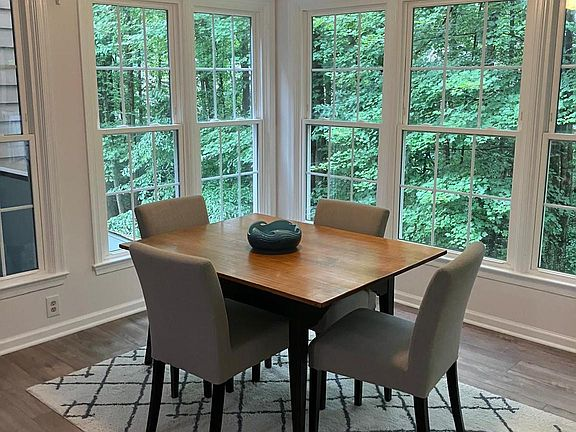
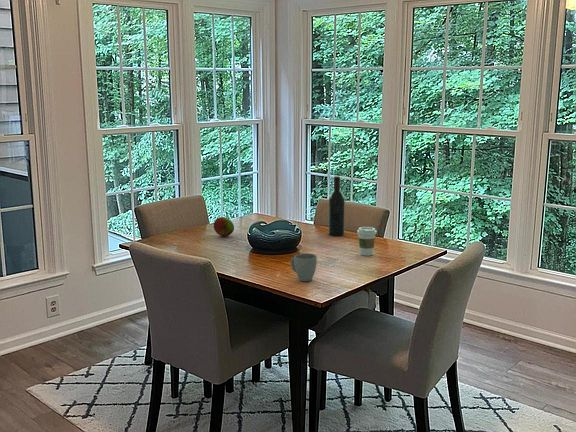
+ fruit (224, 226)
+ wine bottle (336, 205)
+ coffee cup (366, 241)
+ mug (302, 267)
